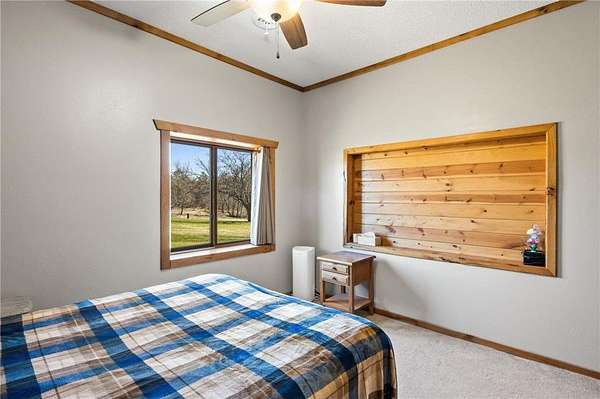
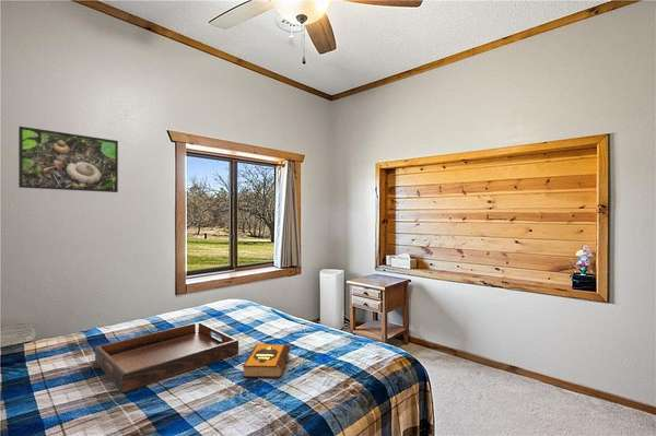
+ hardback book (268, 360)
+ serving tray (168, 350)
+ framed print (72, 162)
